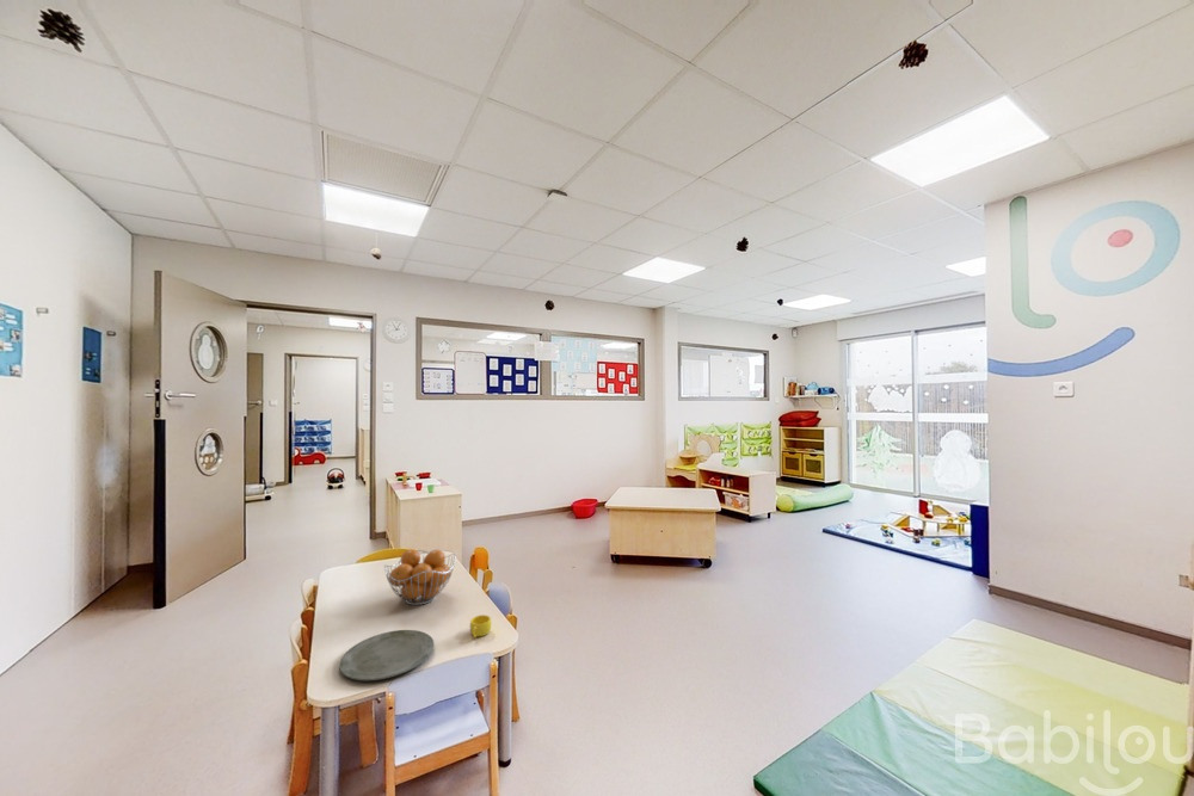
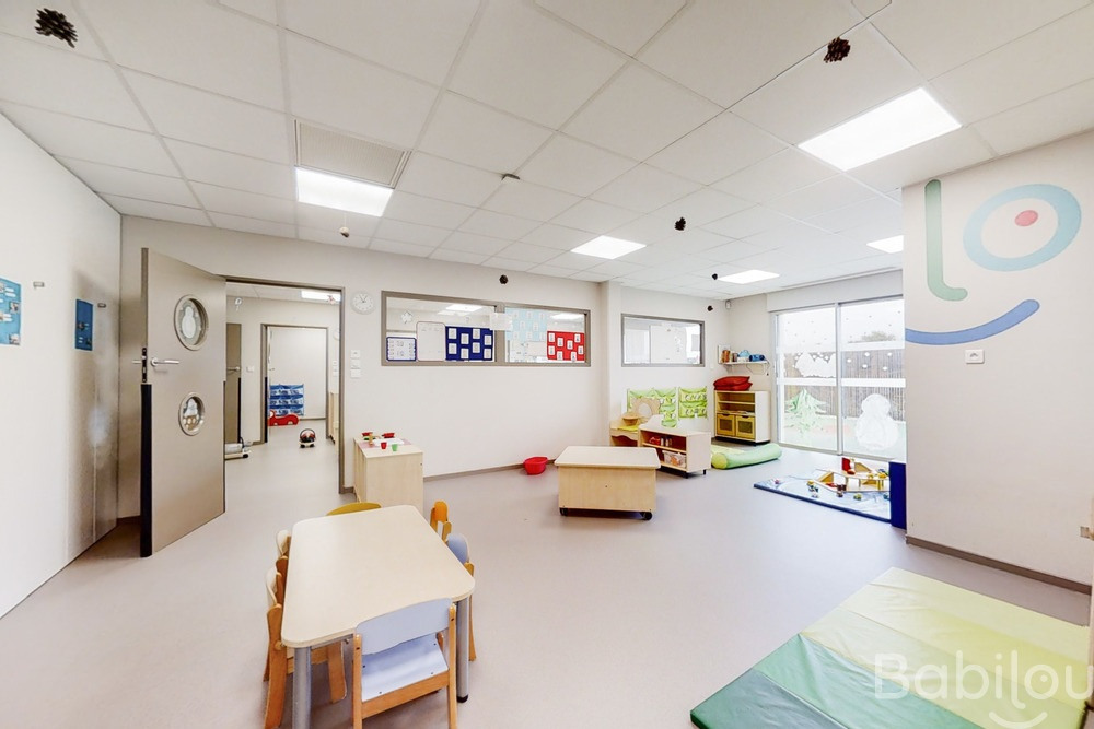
- fruit basket (420, 574)
- plate (388, 654)
- cup (479, 627)
